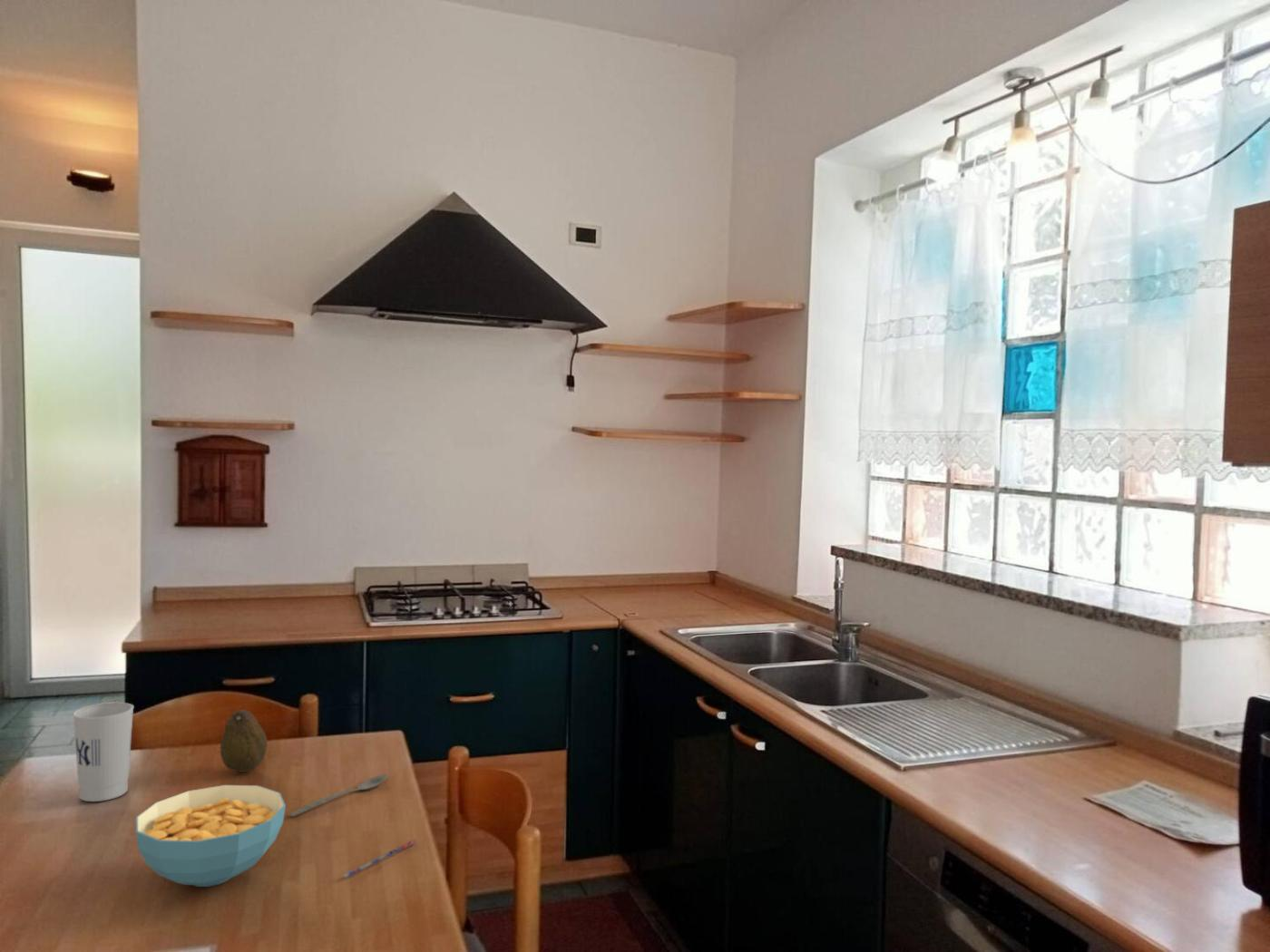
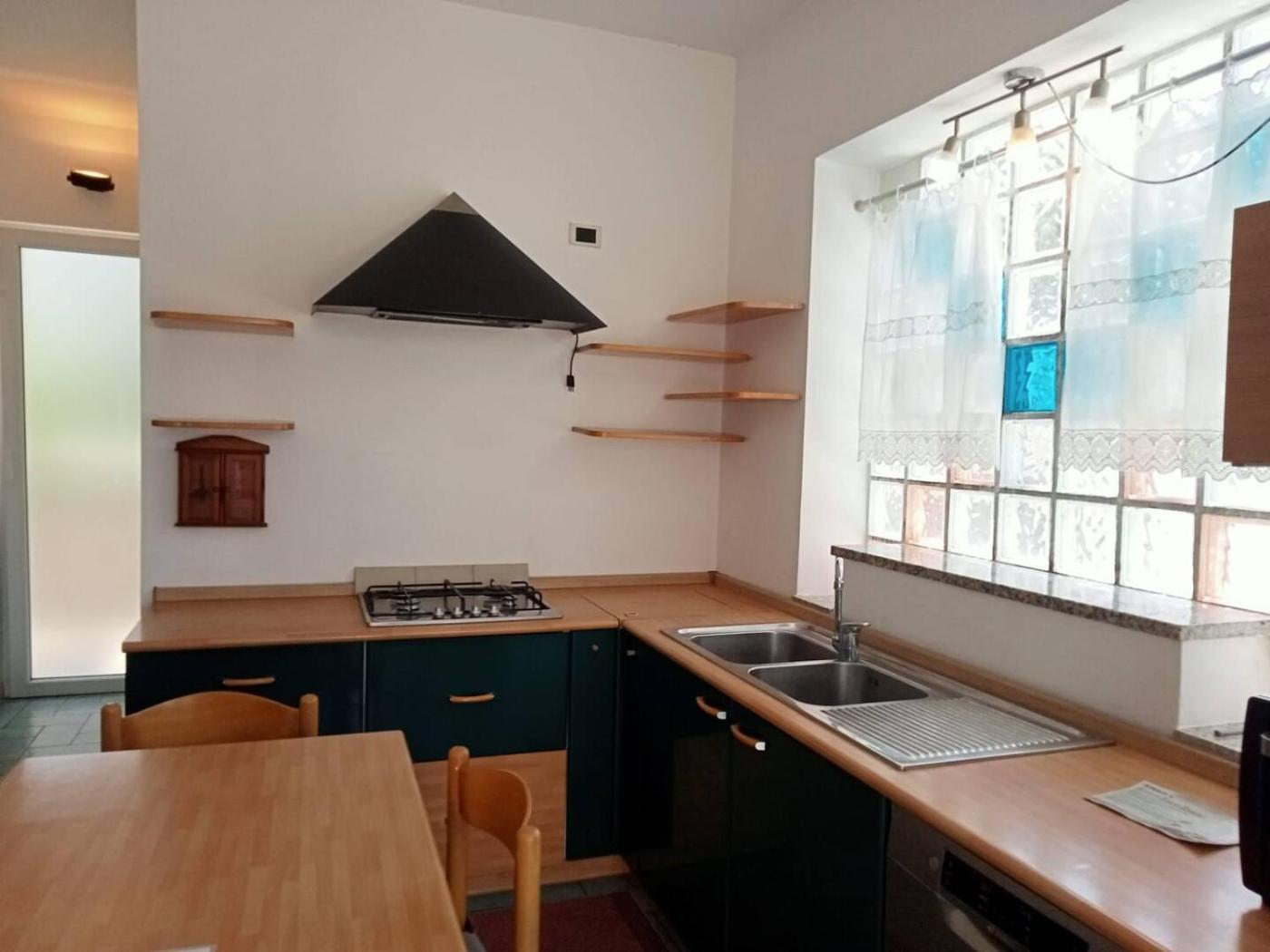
- cup (103, 752)
- pen (381, 857)
- spoon (340, 794)
- fruit (243, 740)
- cereal bowl (211, 843)
